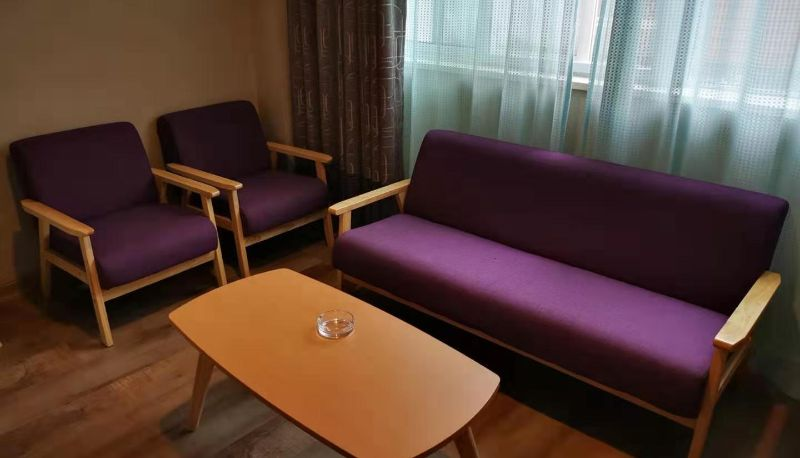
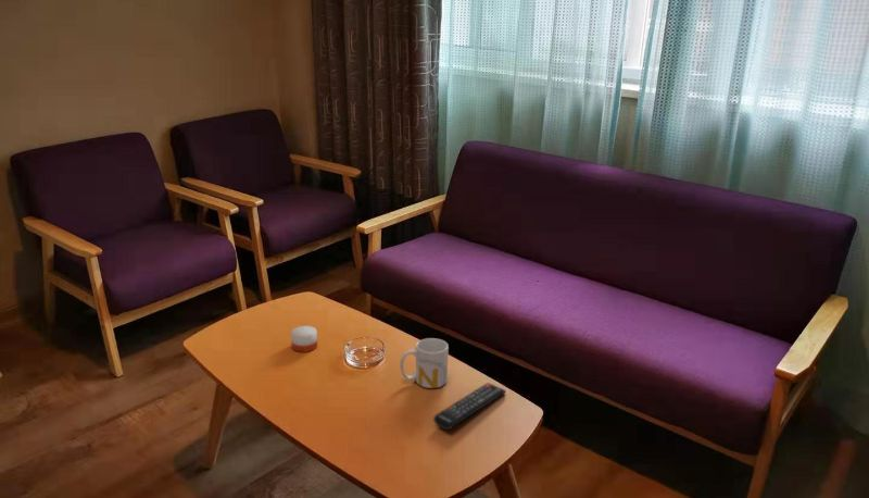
+ remote control (470, 404)
+ candle (303, 329)
+ mug (426, 364)
